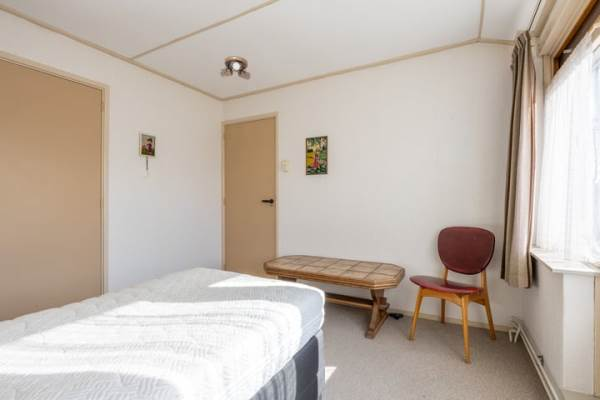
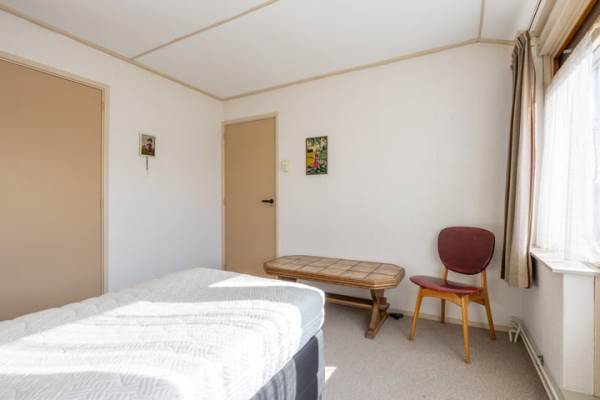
- ceiling light (235, 68)
